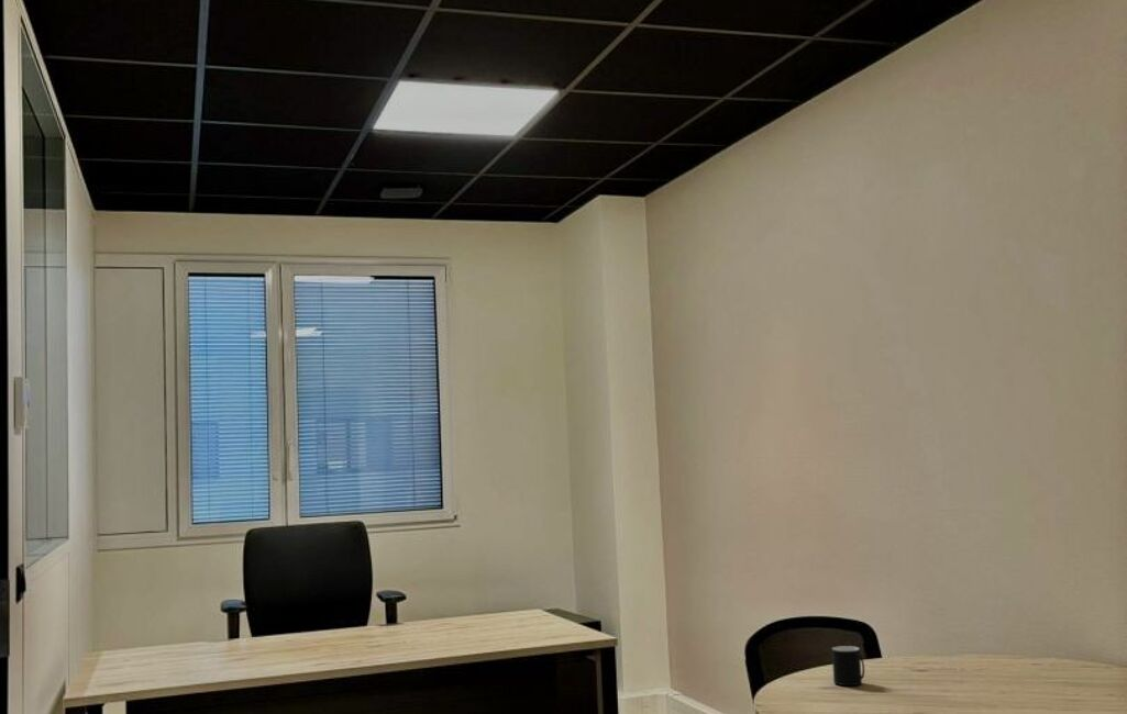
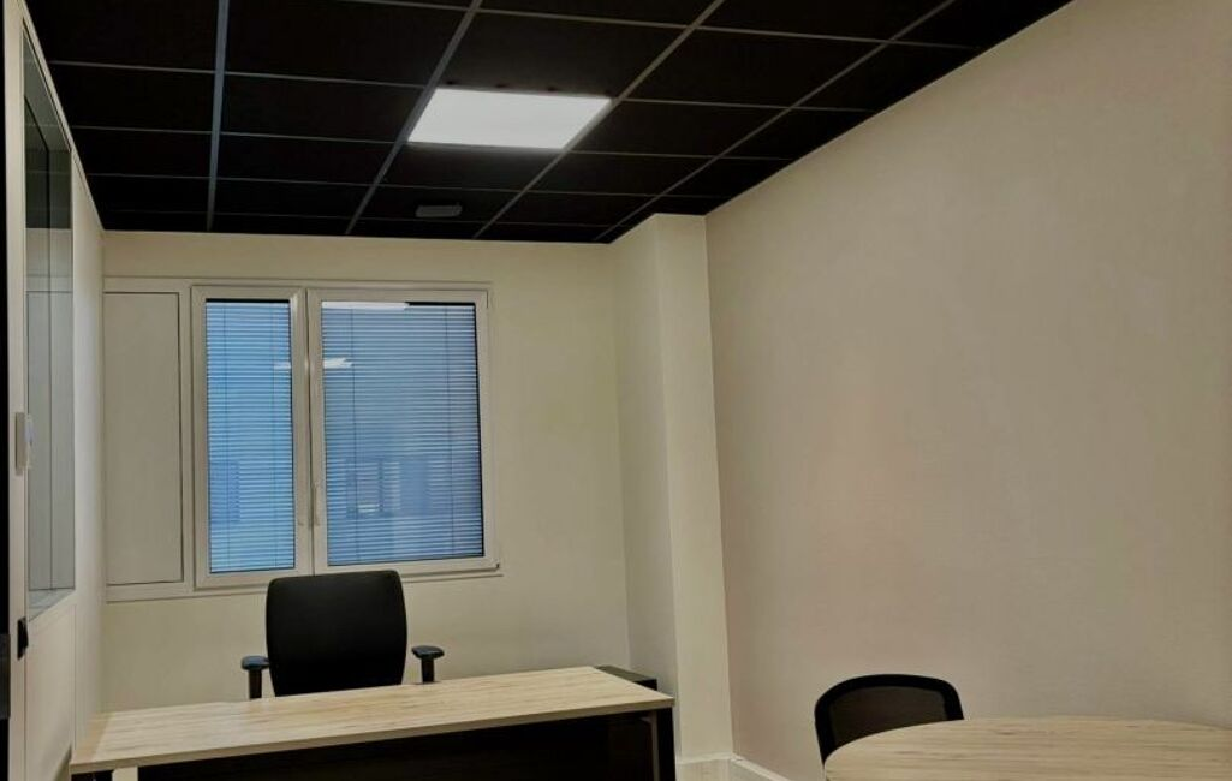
- cup (850, 667)
